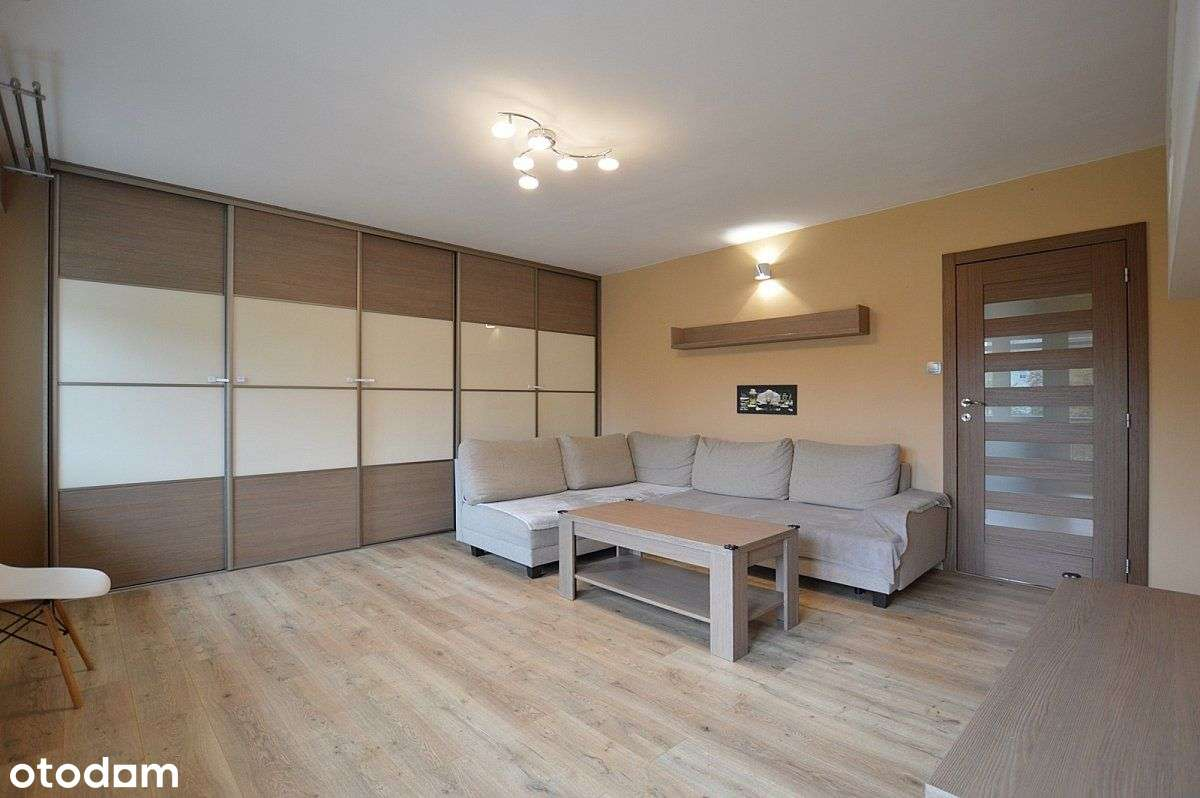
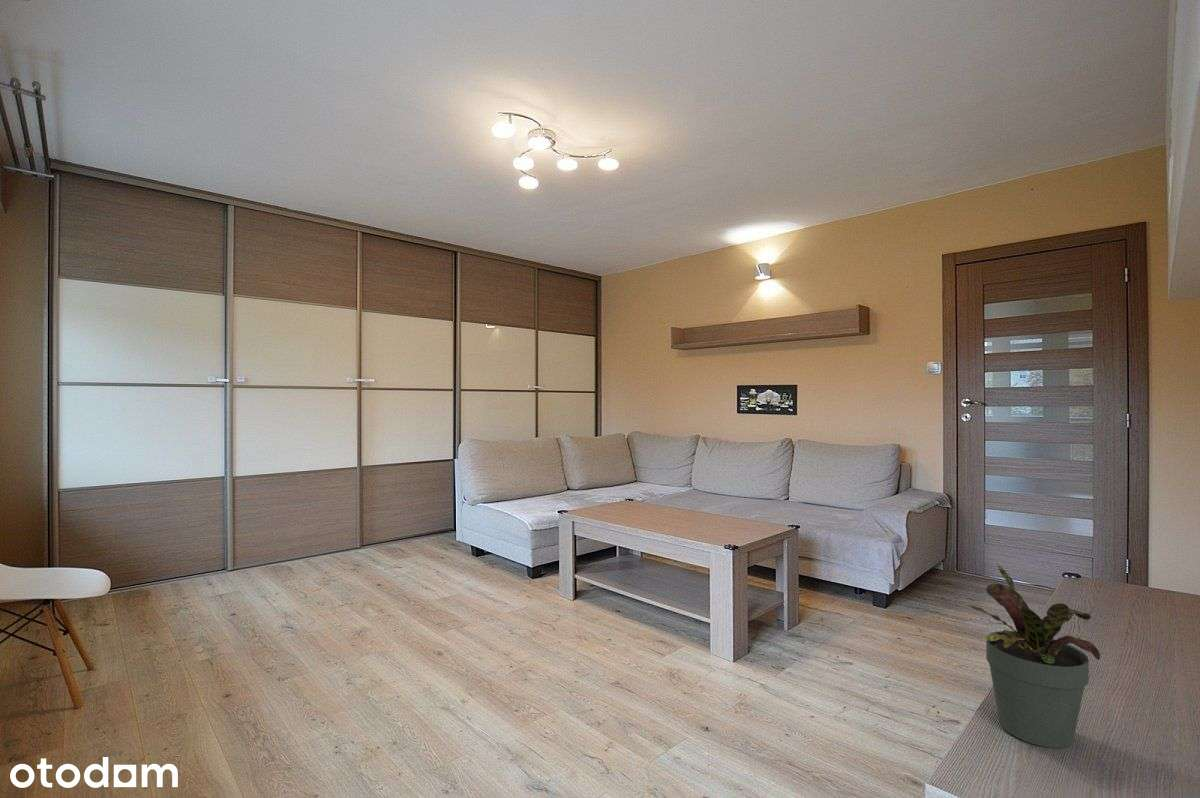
+ potted plant (1023, 644)
